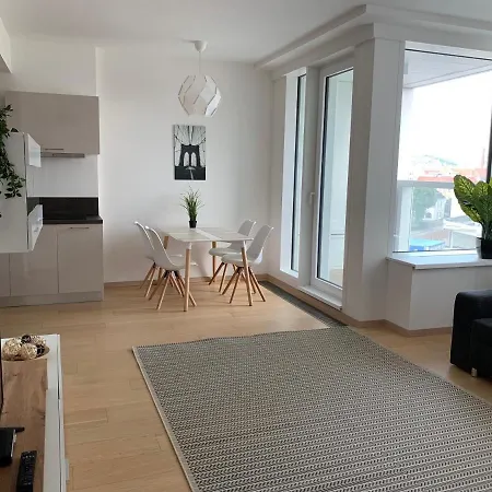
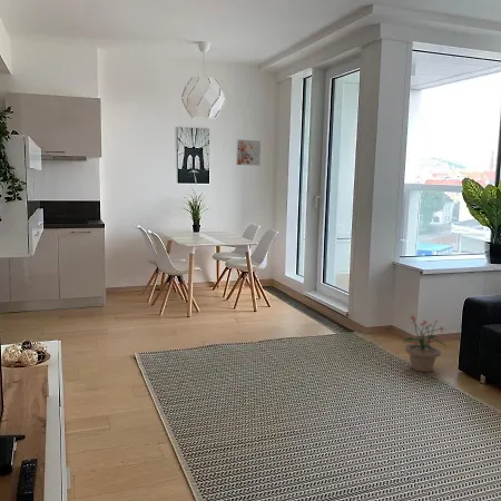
+ potted plant (422, 342)
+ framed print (248, 153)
